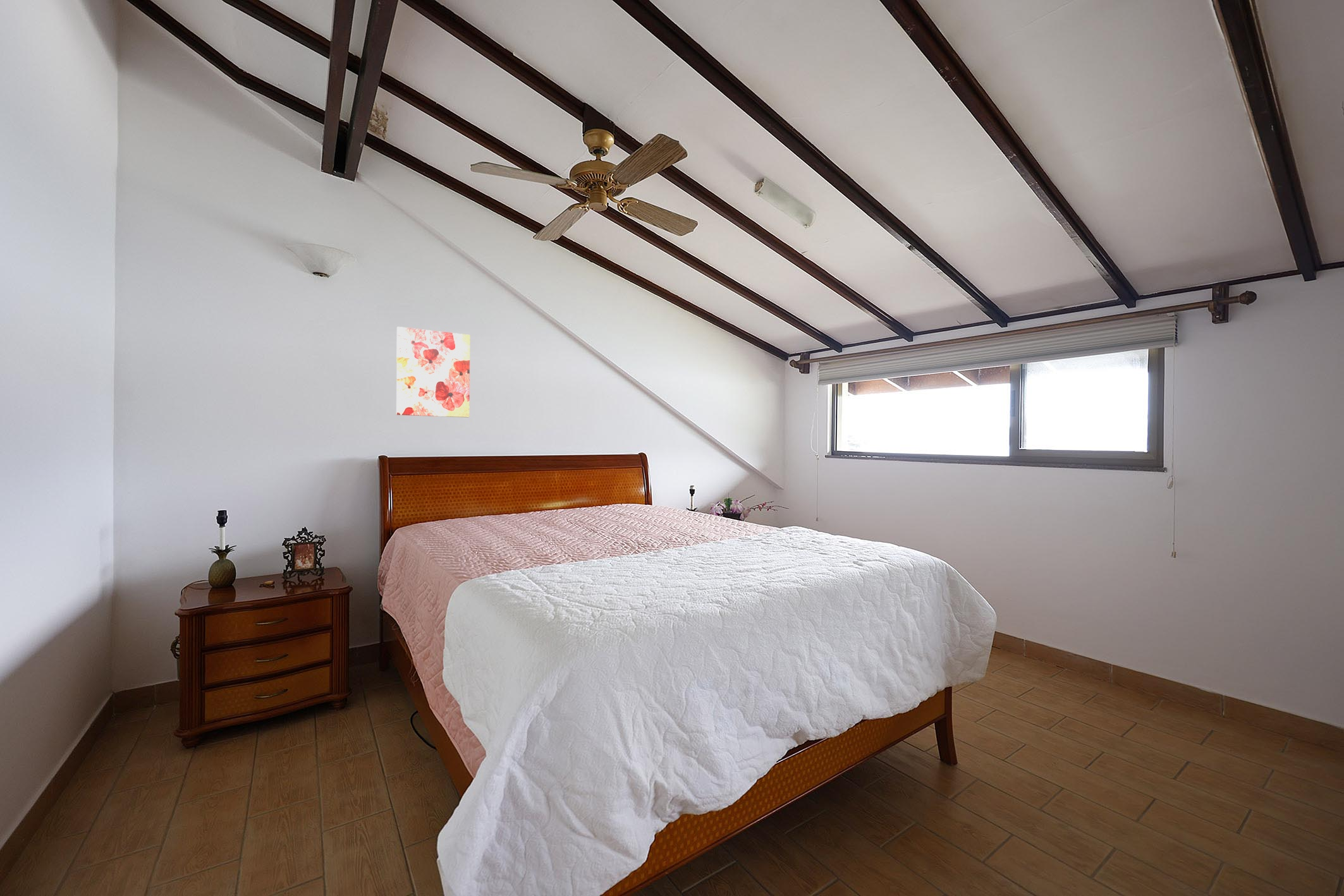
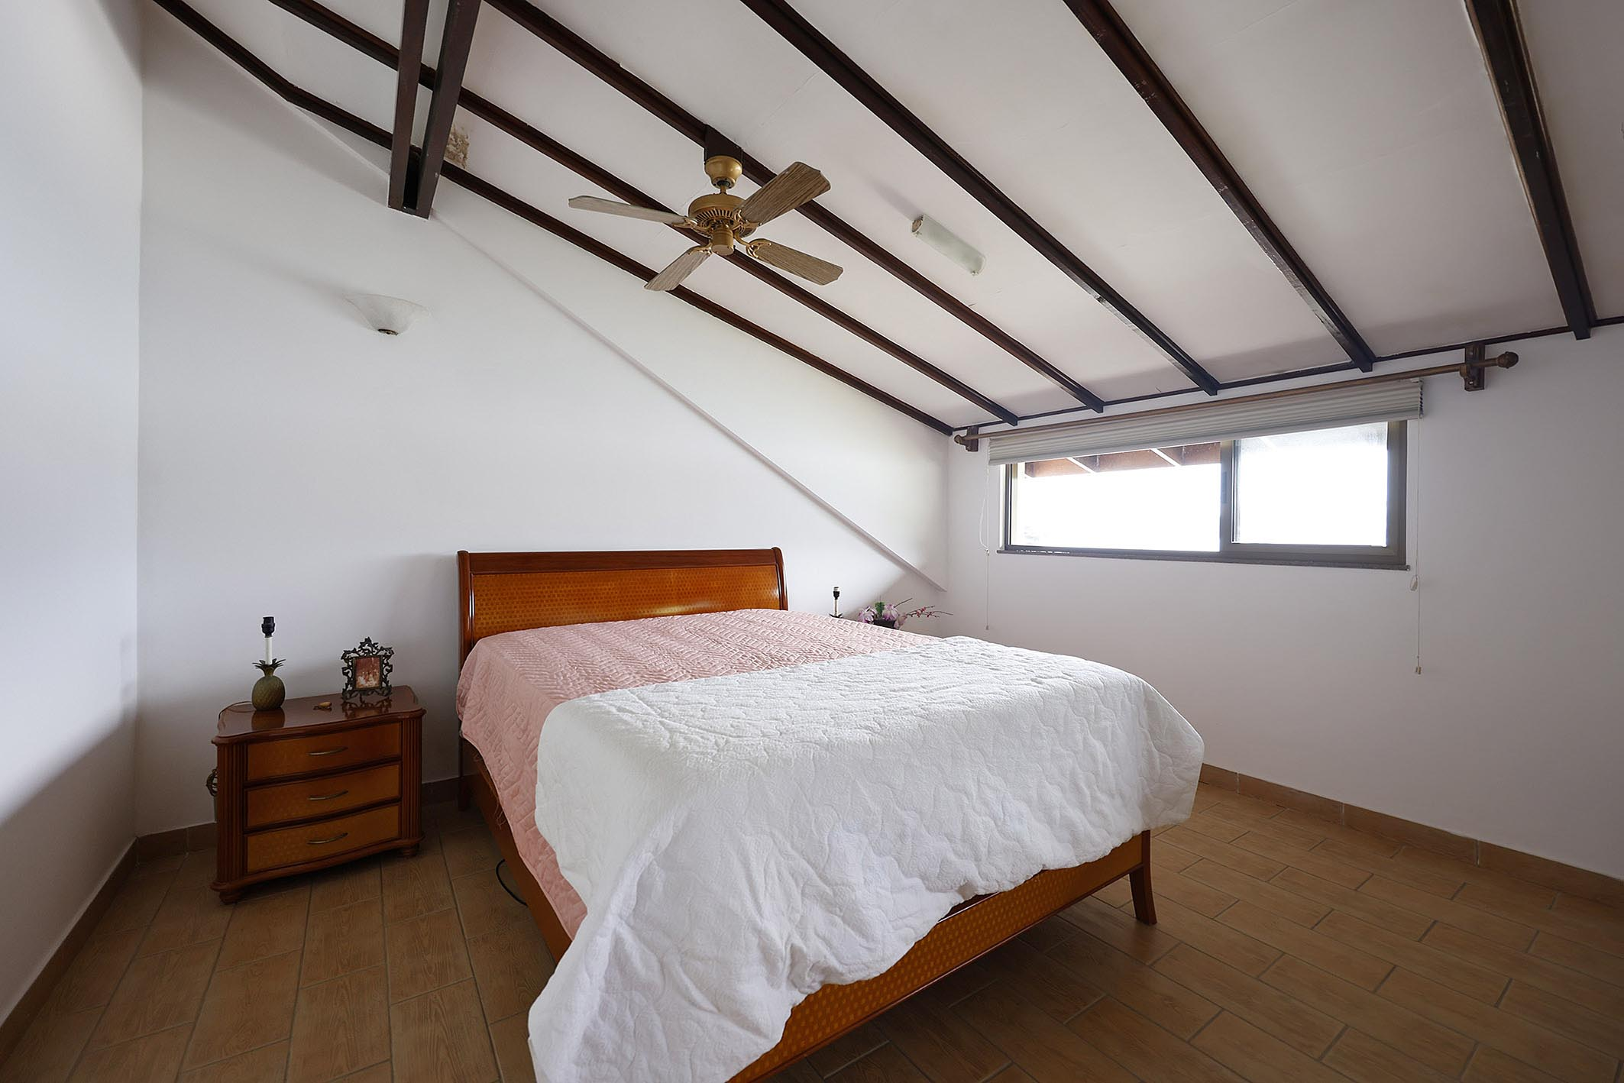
- wall art (434, 373)
